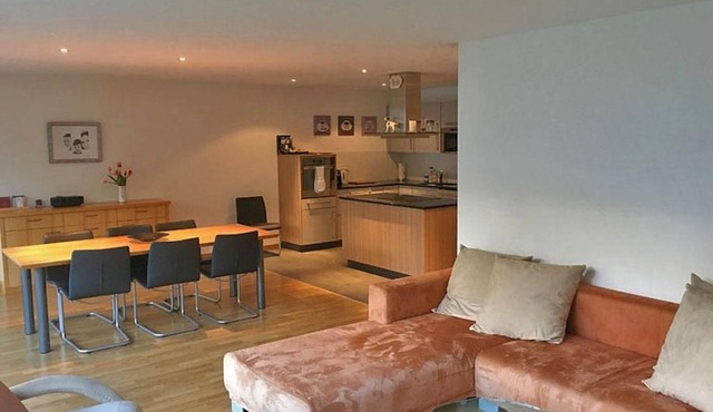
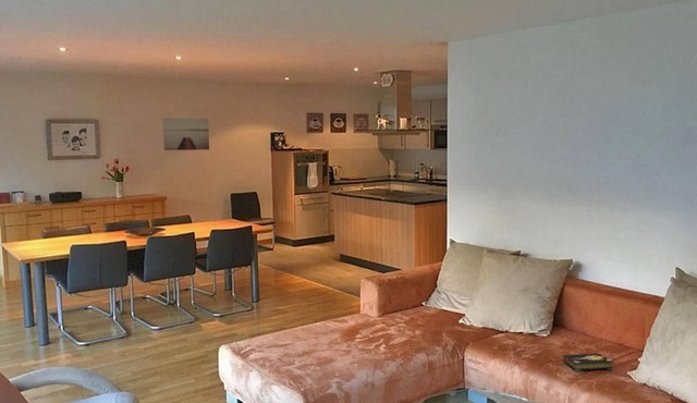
+ wall art (186, 134)
+ hardback book (587, 361)
